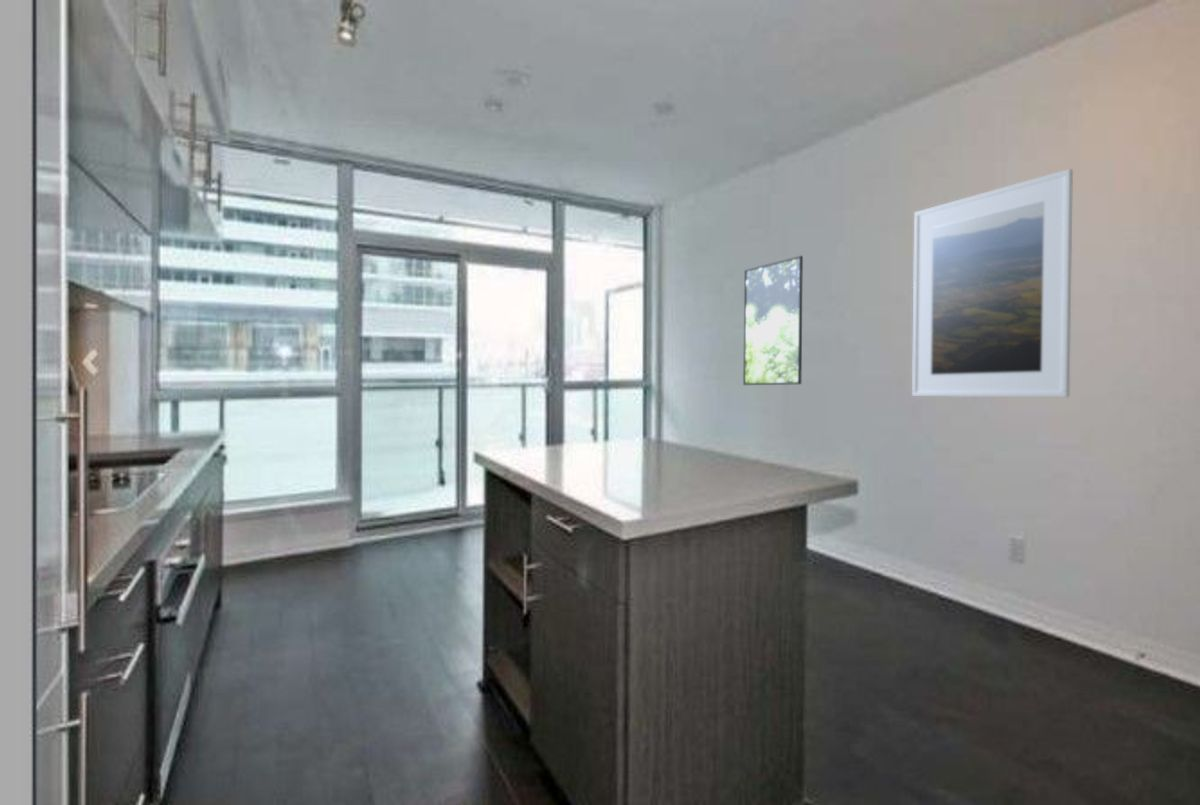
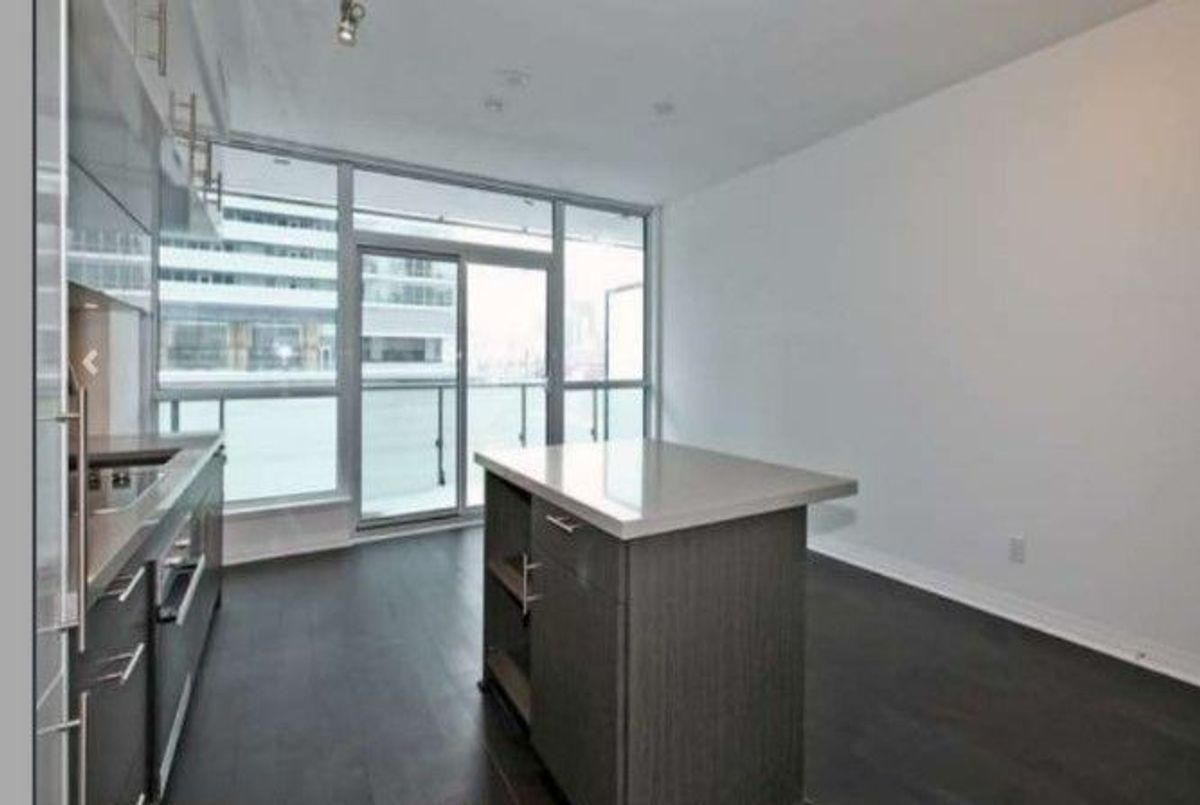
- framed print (771, 324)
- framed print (983, 294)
